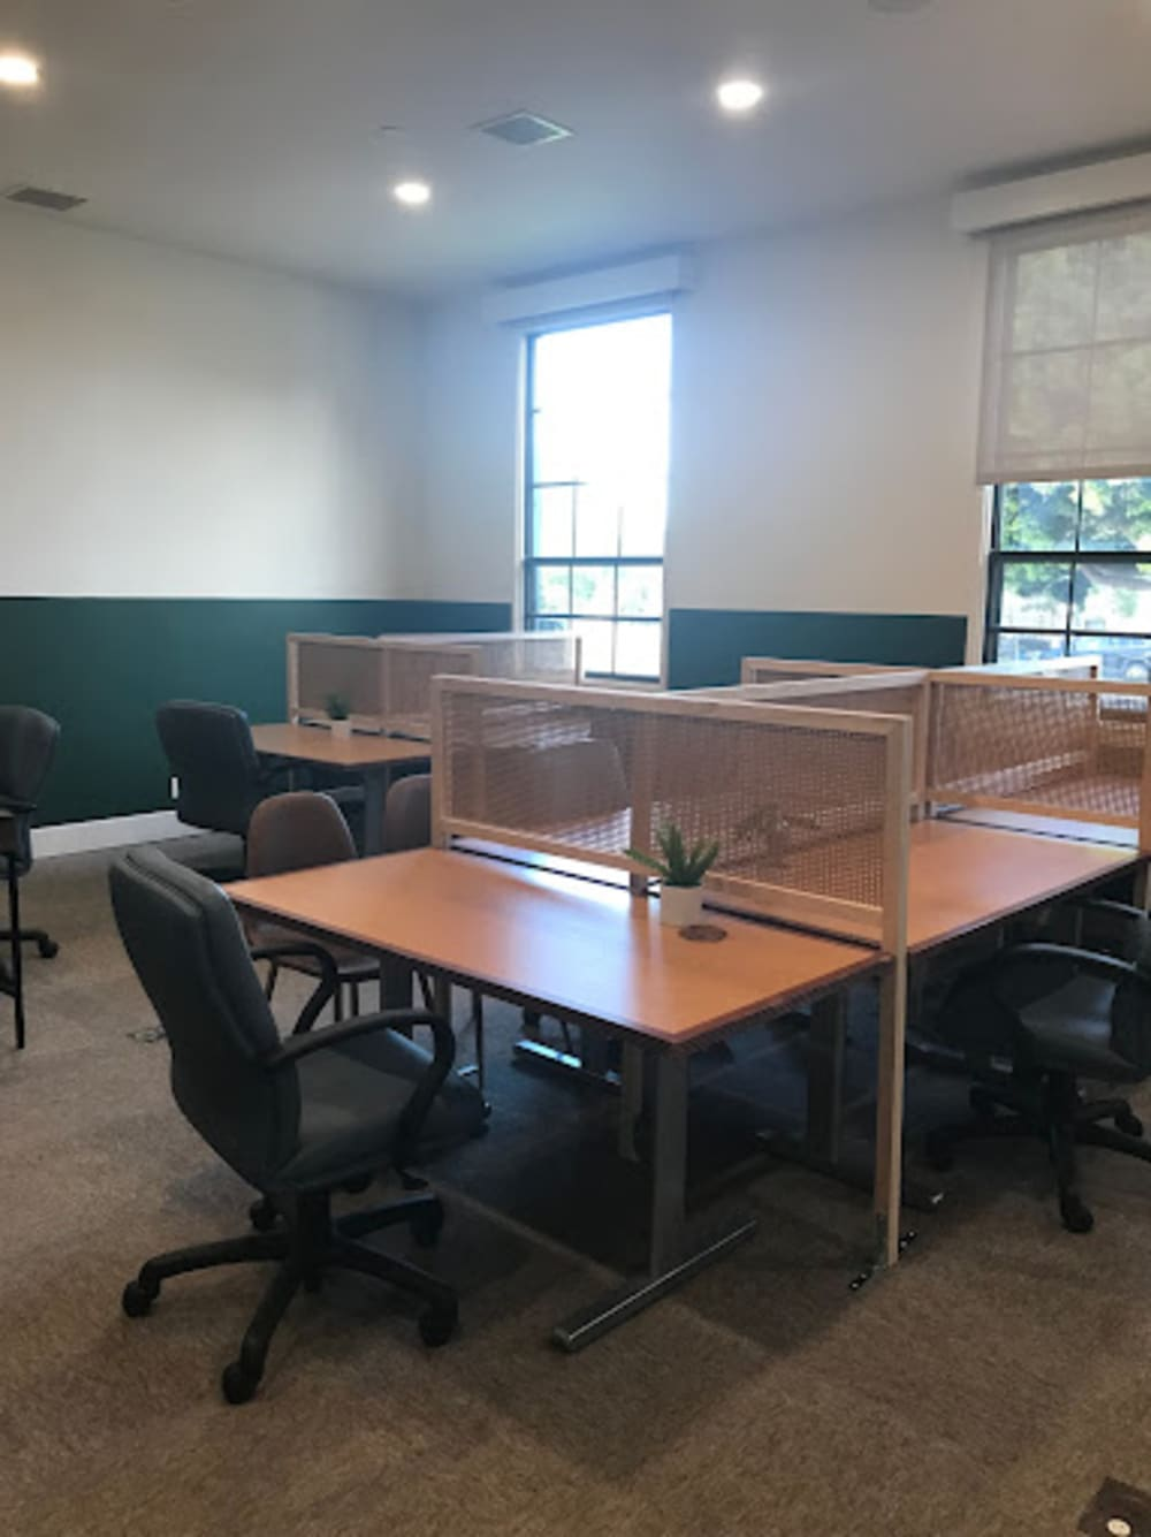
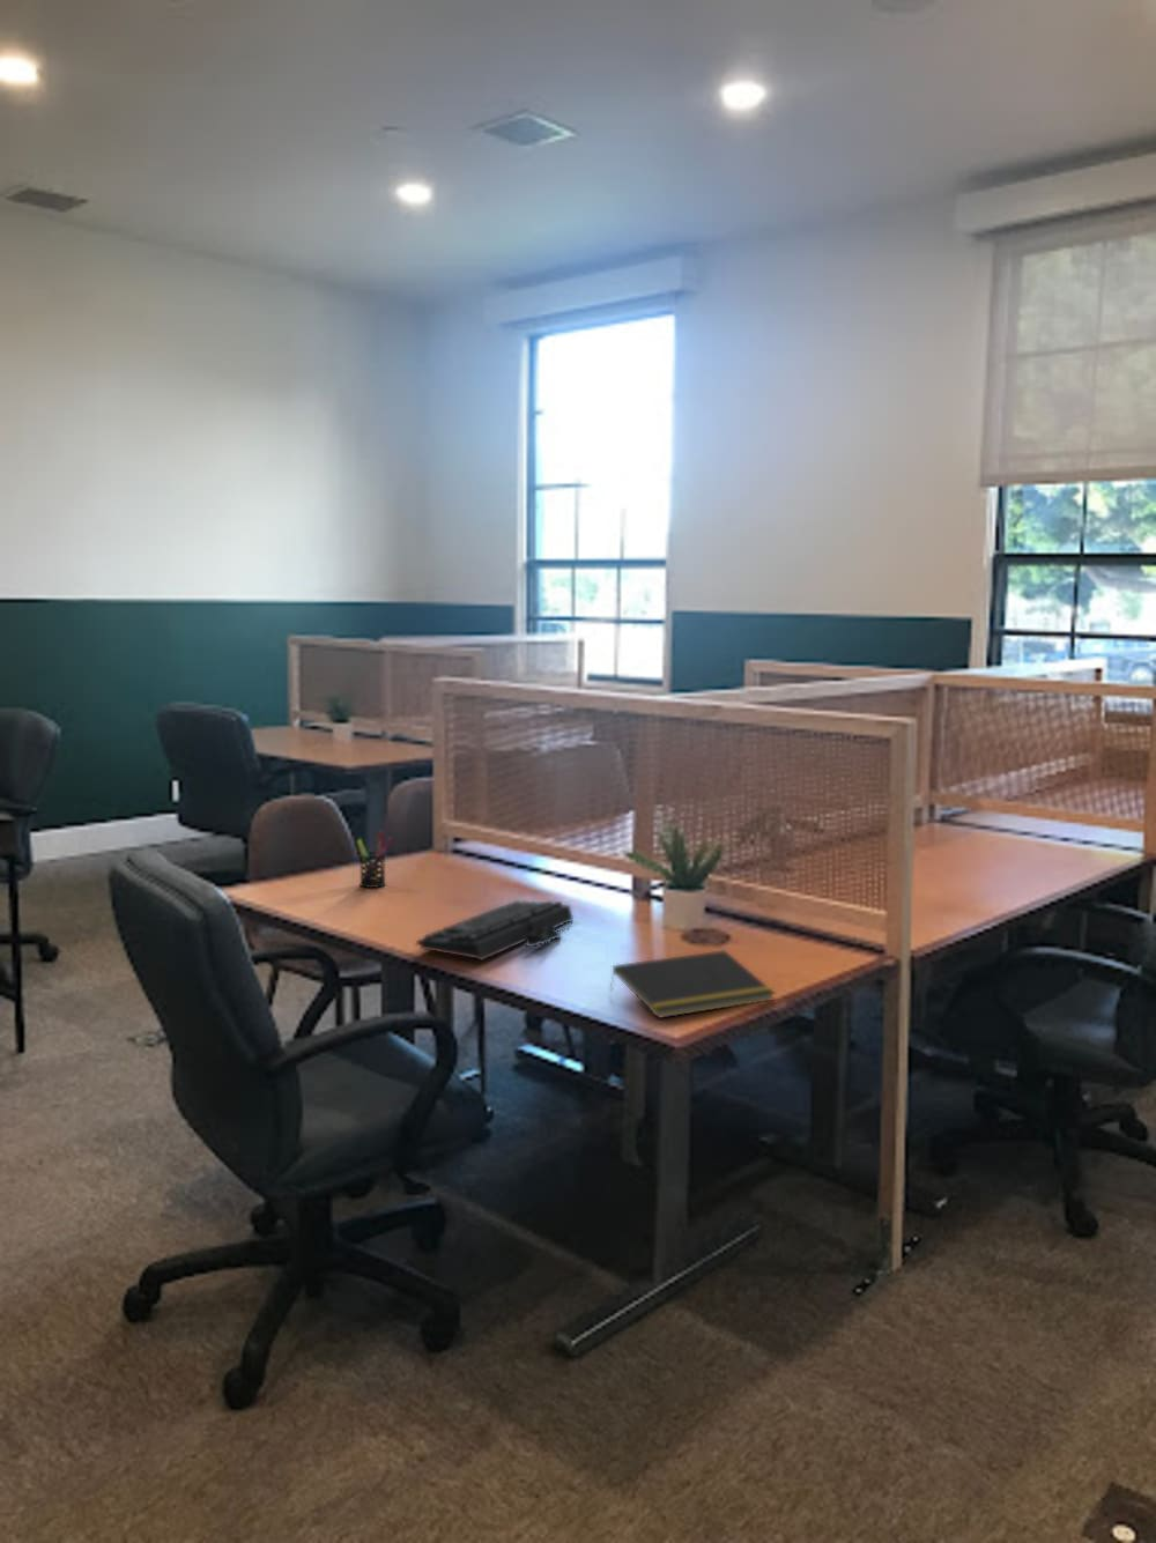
+ keyboard (509, 926)
+ pen holder (372, 857)
+ notepad (692, 981)
